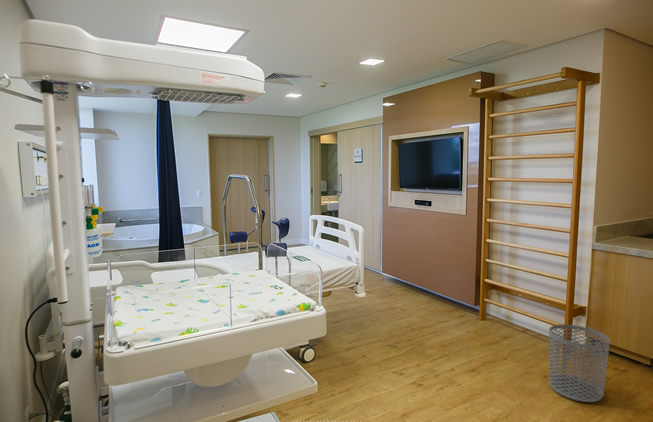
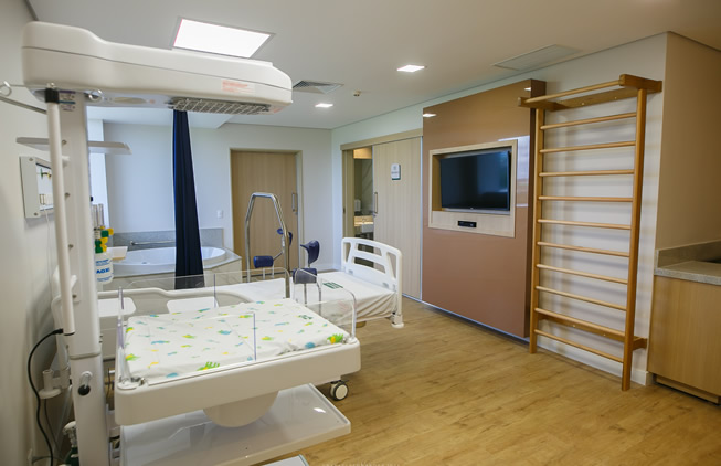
- waste bin (577, 361)
